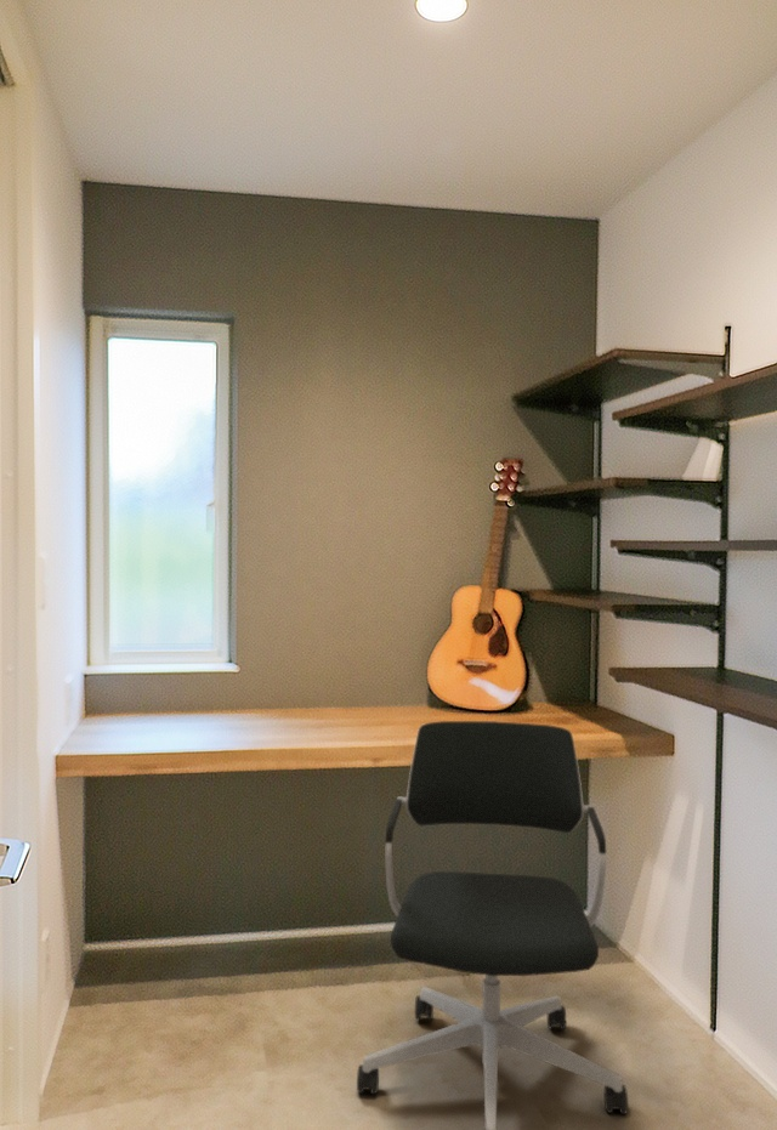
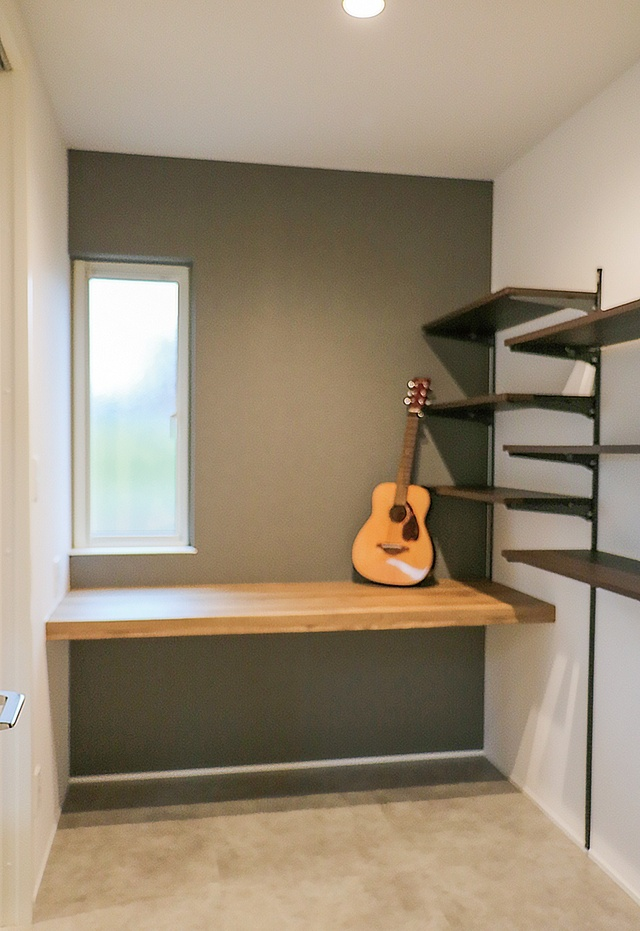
- office chair (492, 915)
